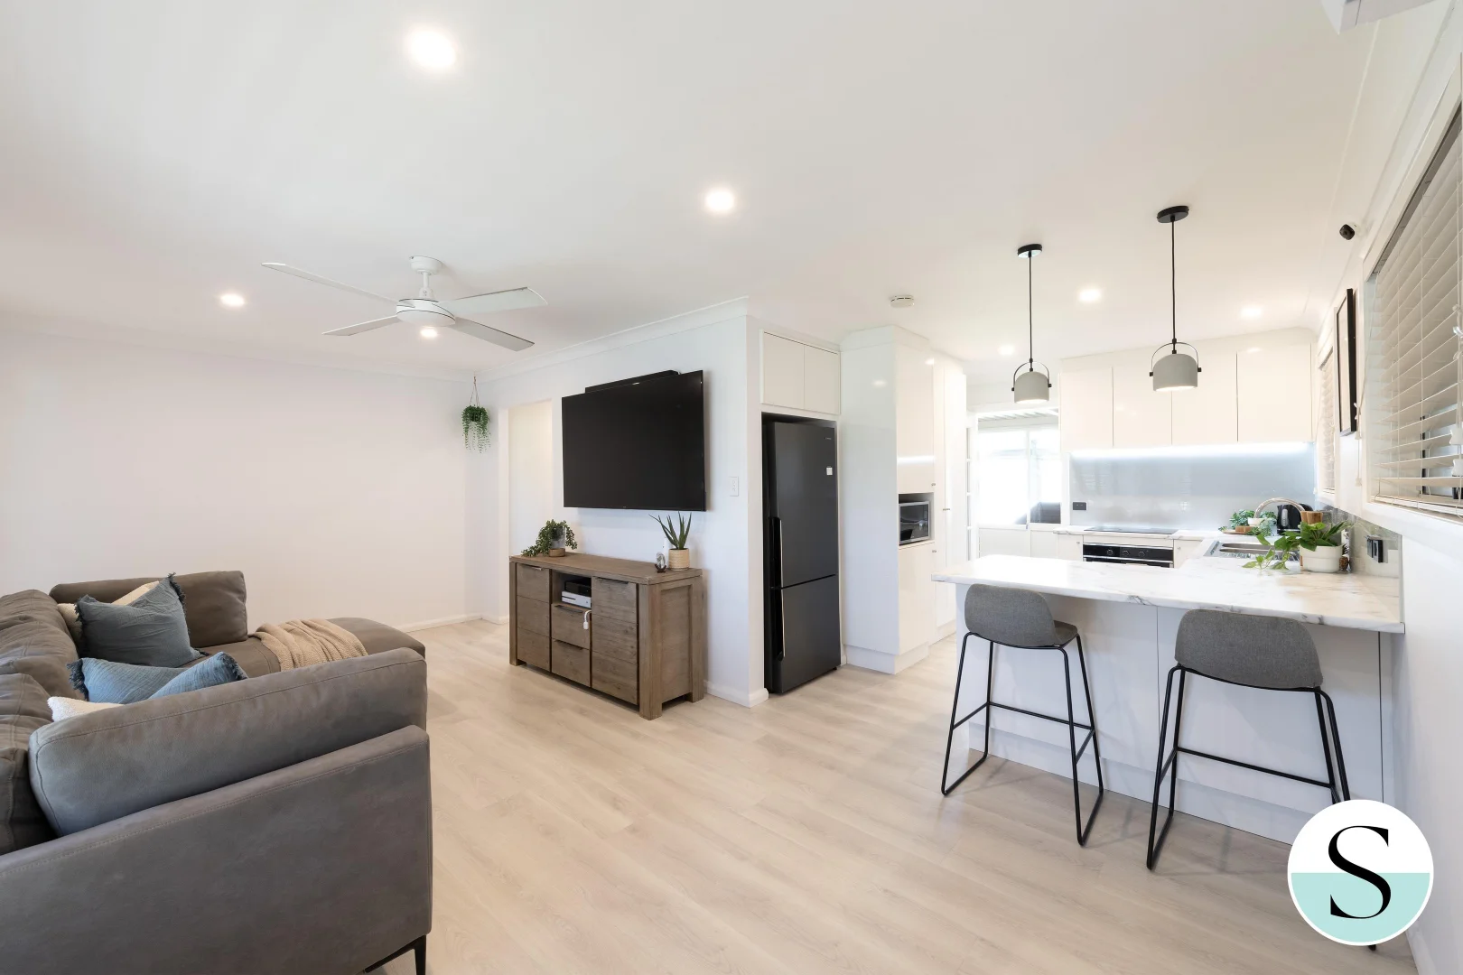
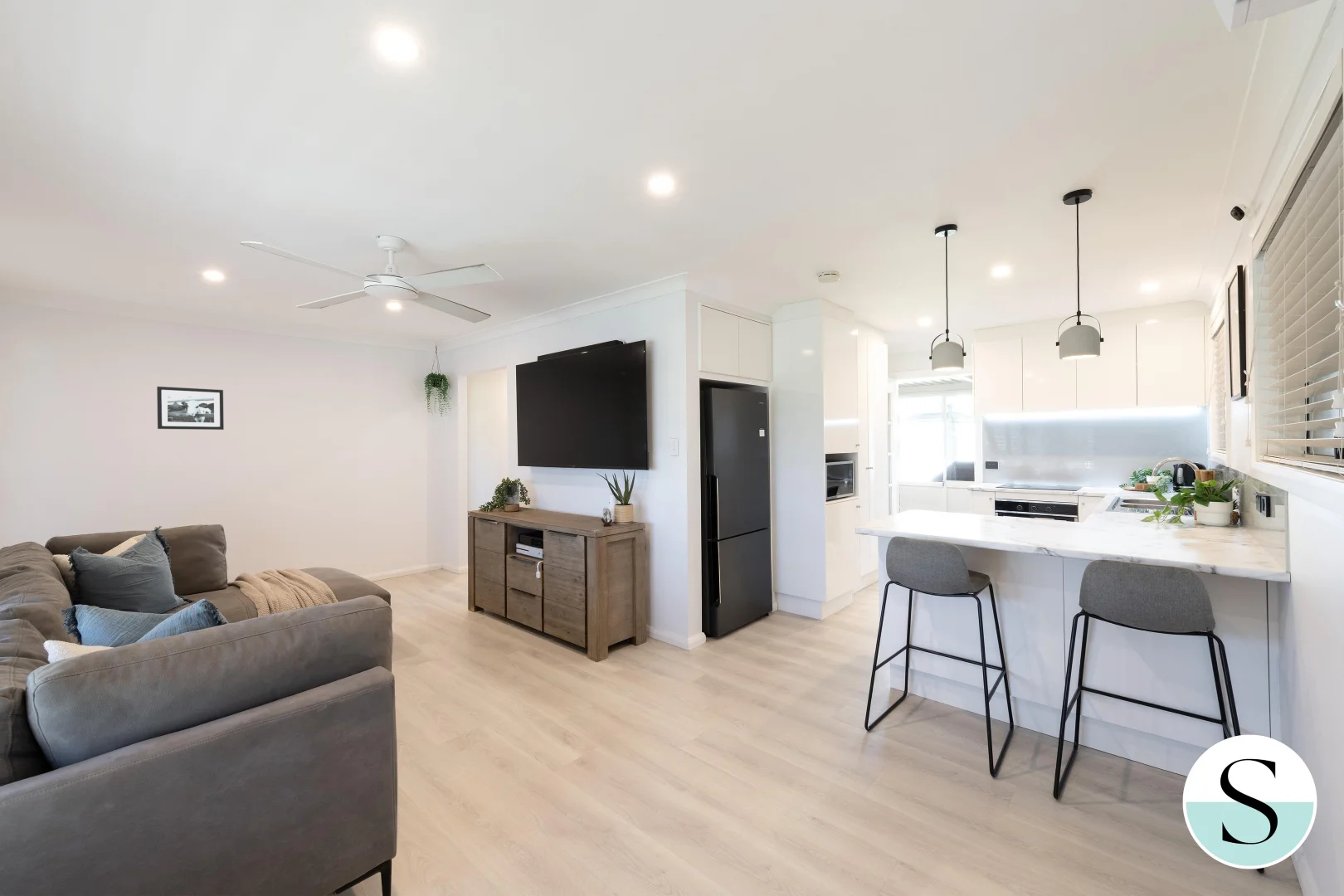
+ picture frame (191, 408)
